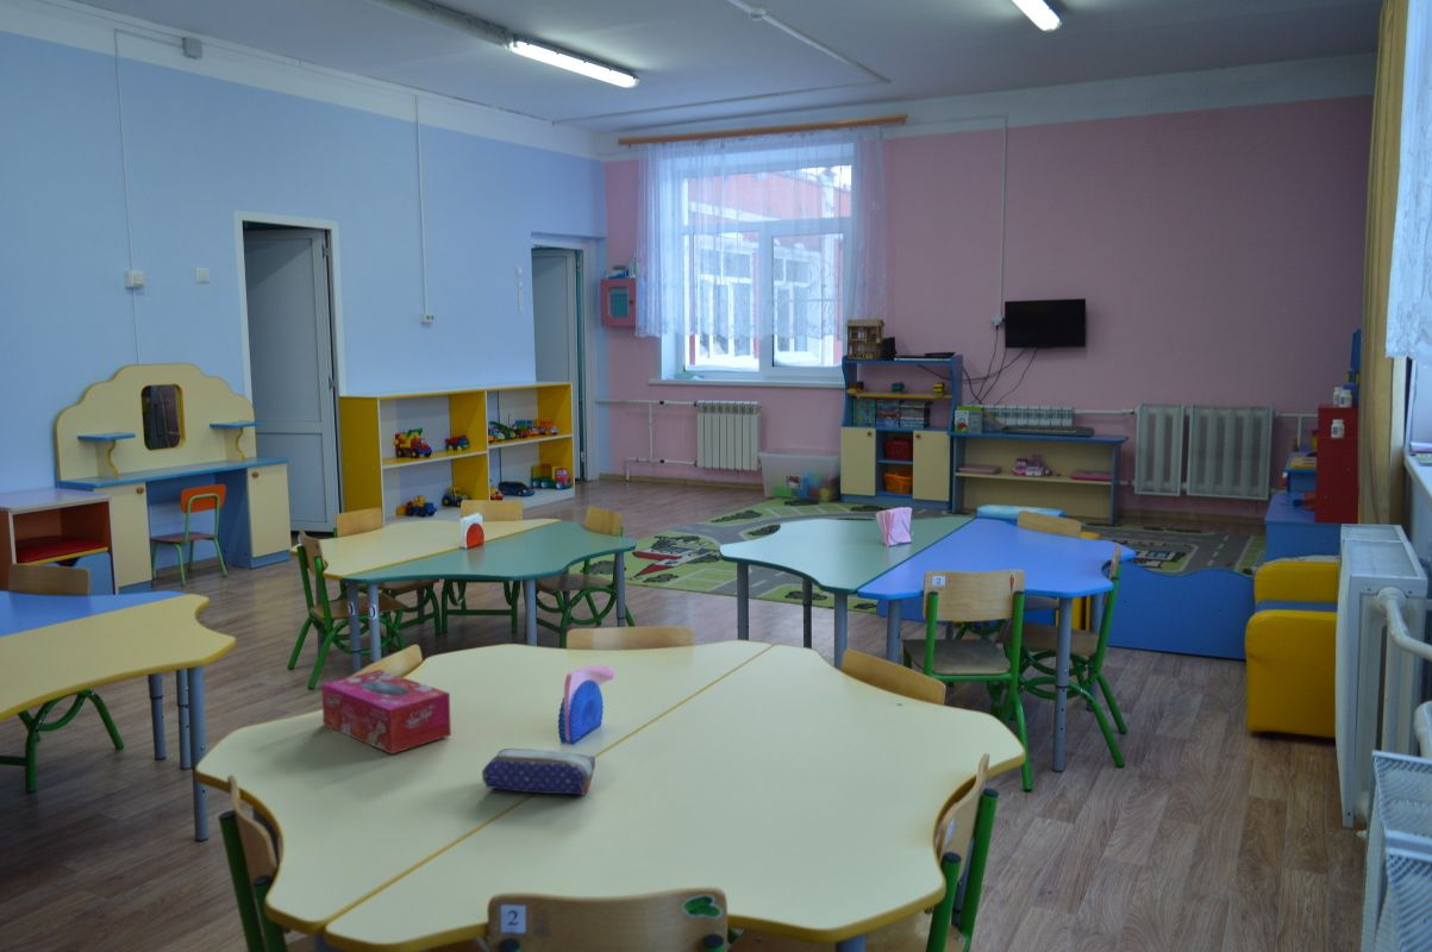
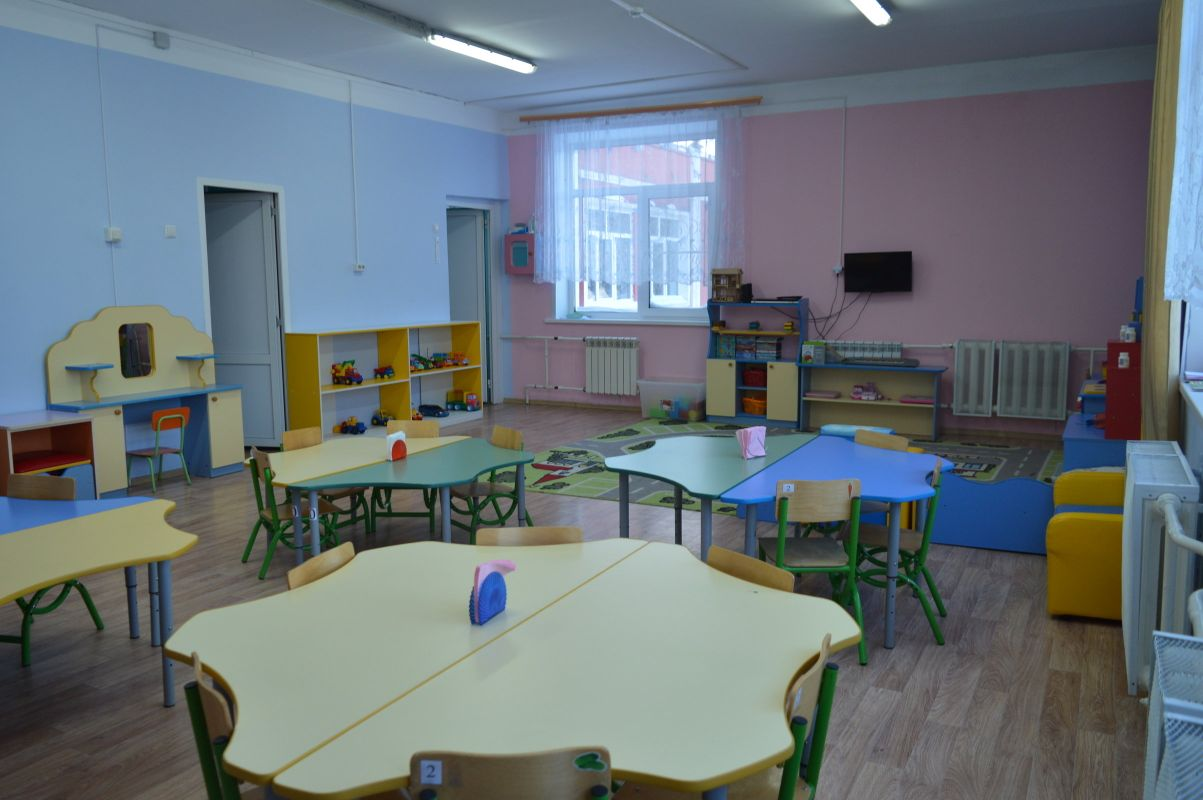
- pencil case (539, 770)
- tissue box (384, 709)
